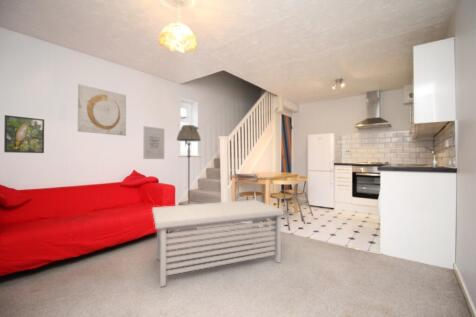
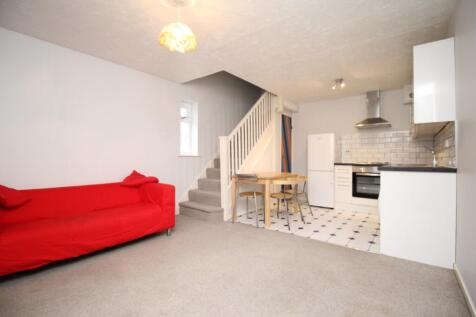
- floor lamp (188, 178)
- wall art (103, 112)
- coffee table (216, 234)
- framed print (25, 135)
- wall art (154, 143)
